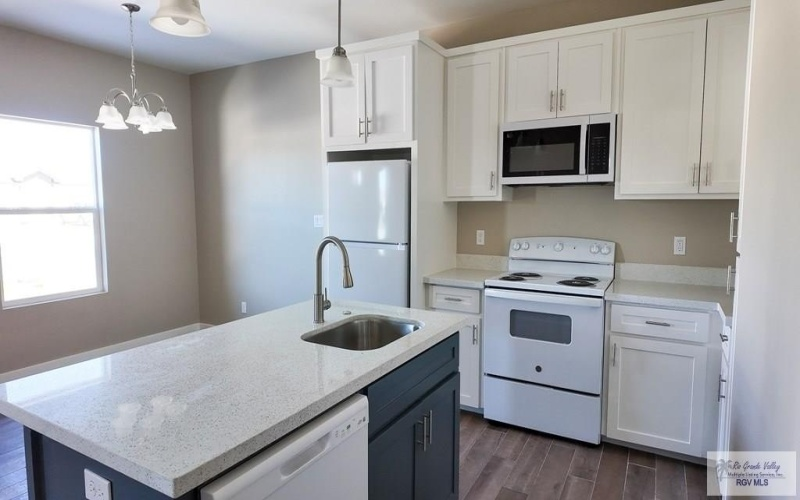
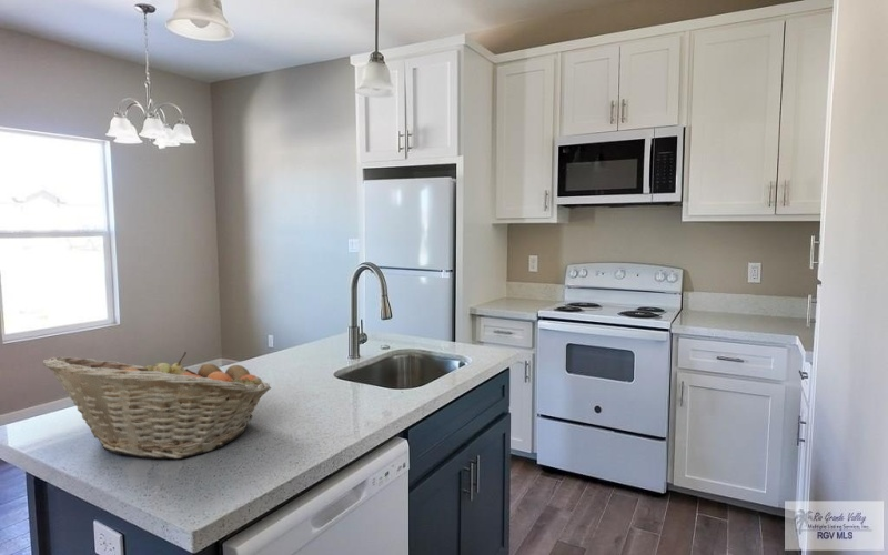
+ fruit basket (163, 391)
